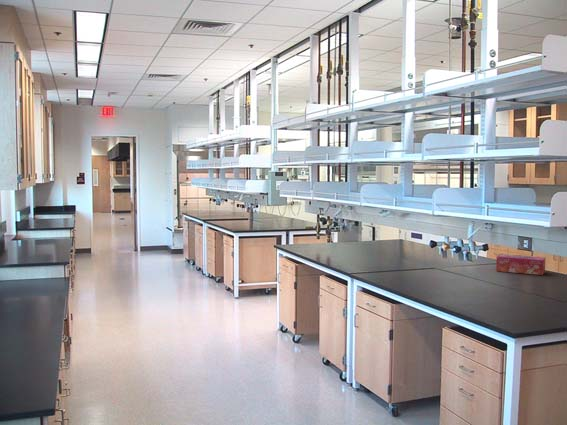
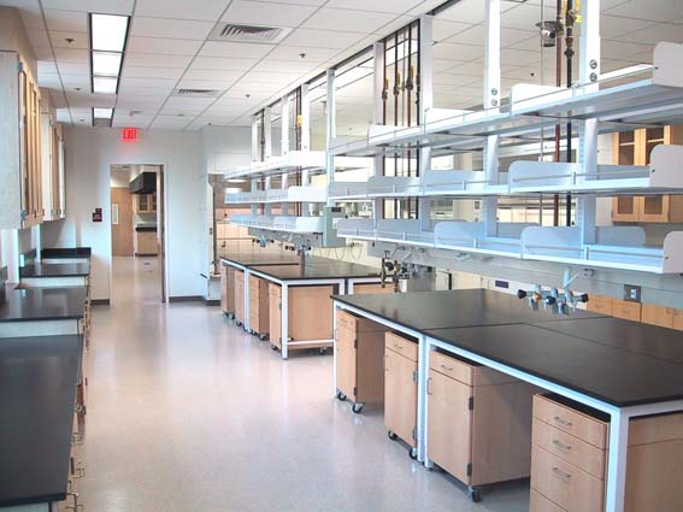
- tissue box (520, 264)
